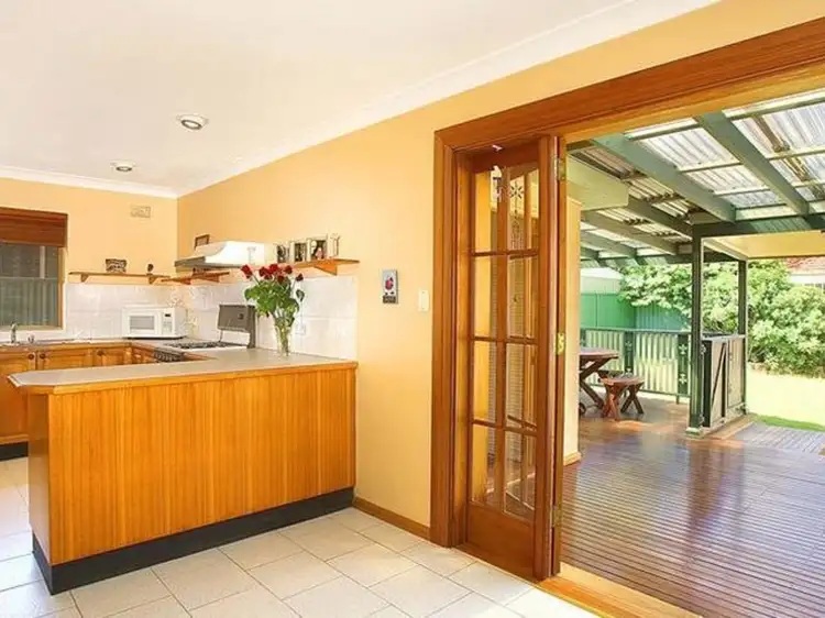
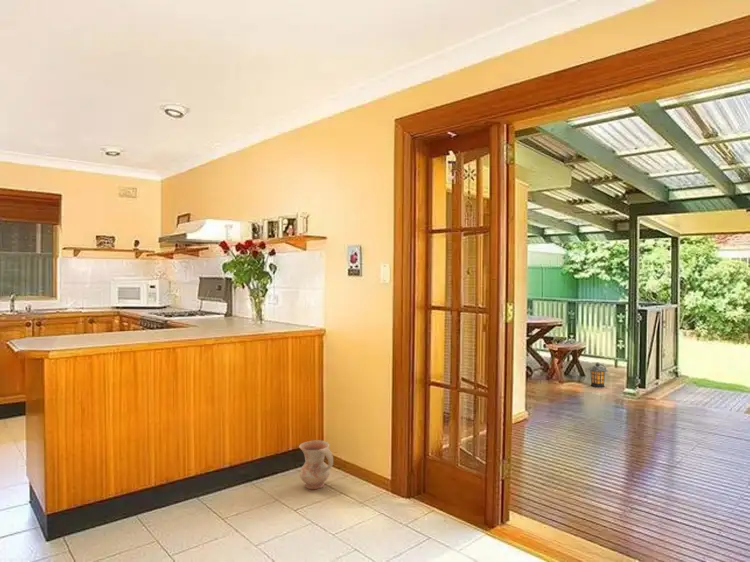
+ lantern (598, 374)
+ ceramic jug (317, 466)
